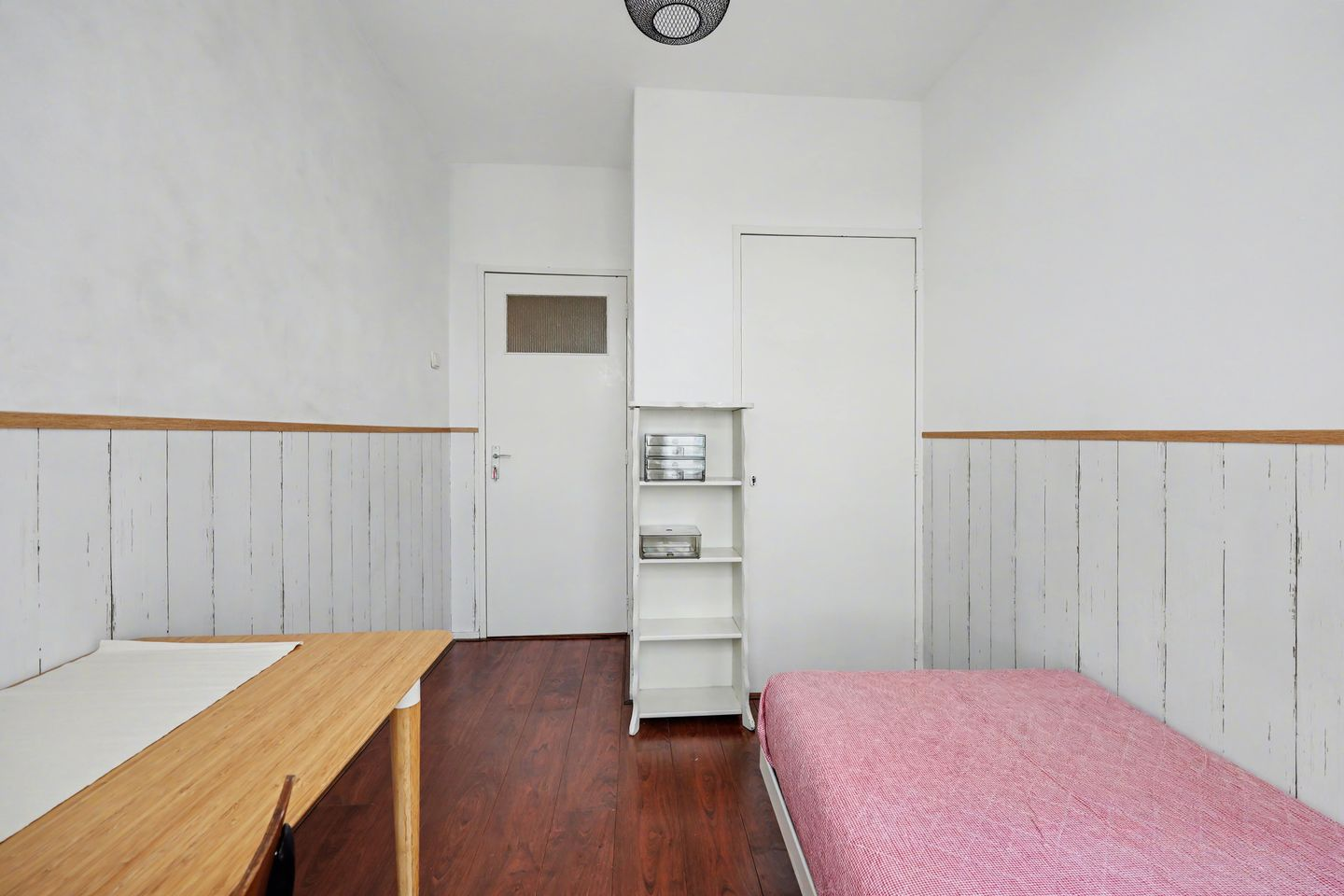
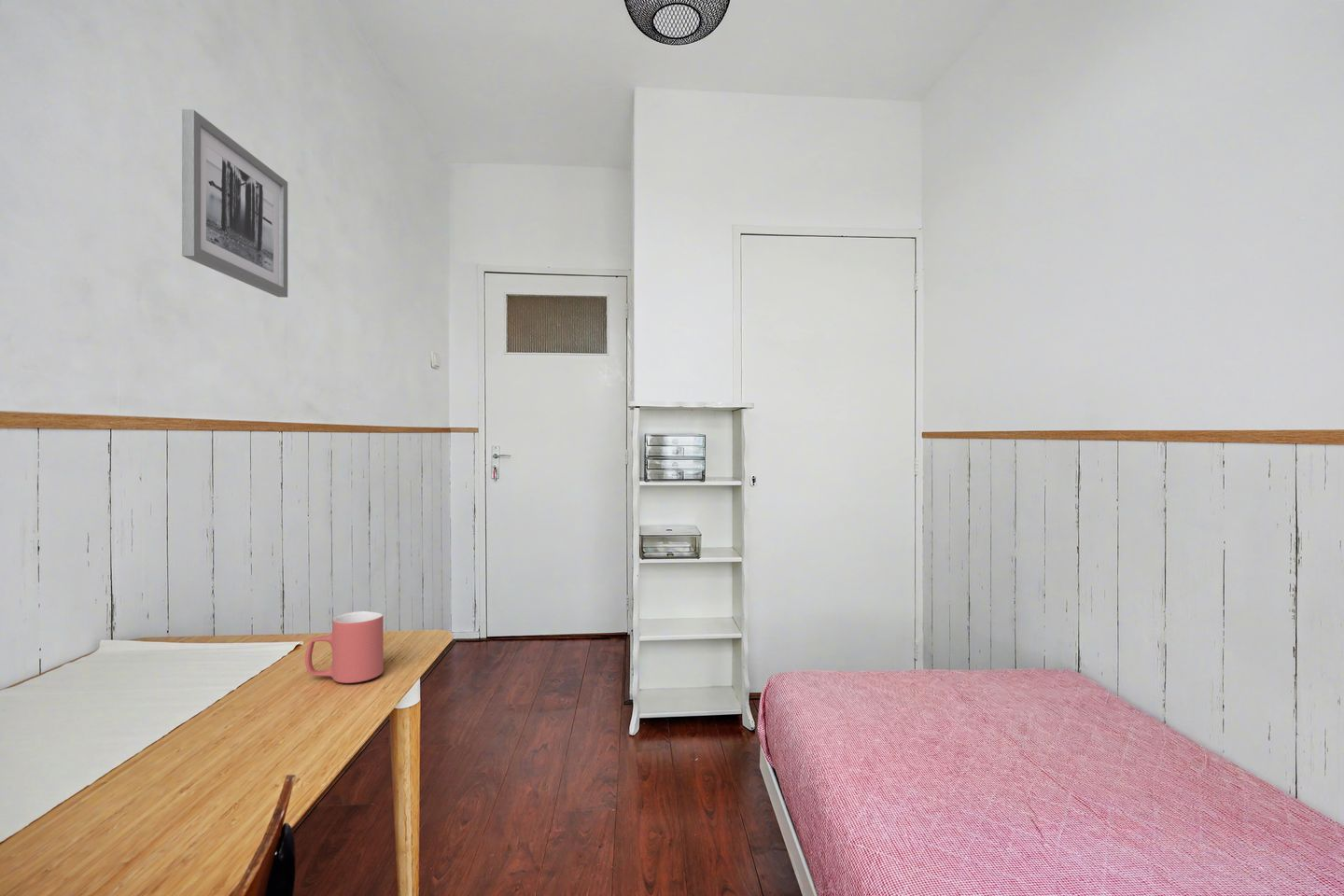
+ mug (344, 647)
+ wall art (241, 214)
